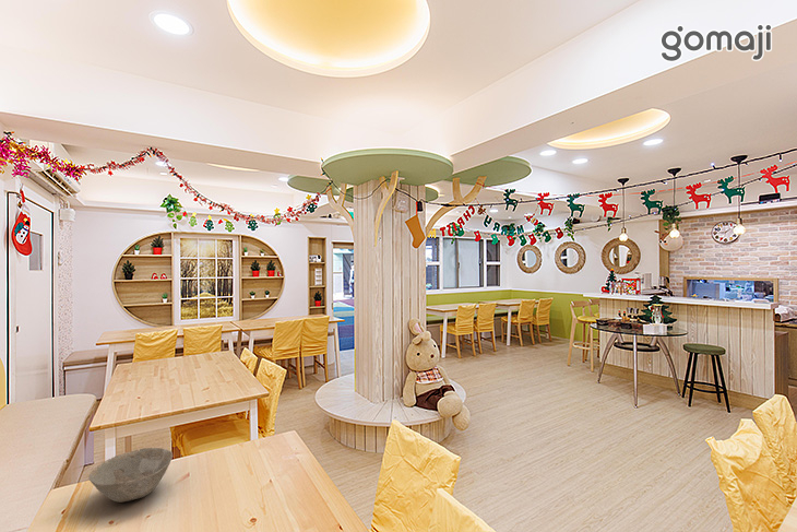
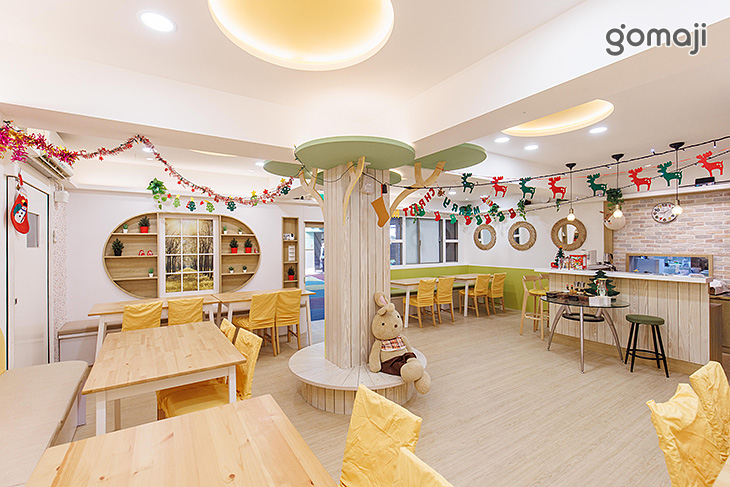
- ceramic bowl (133, 478)
